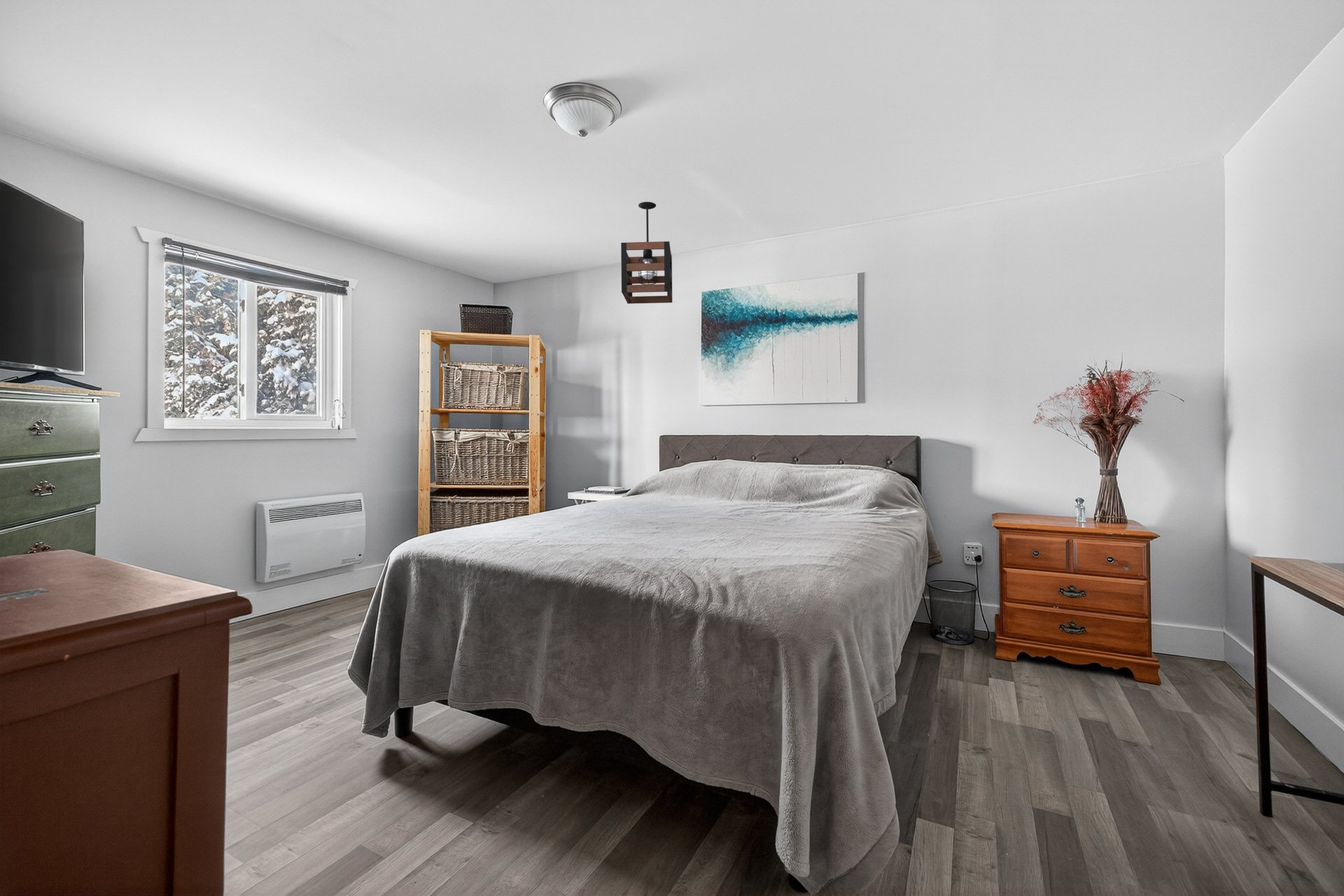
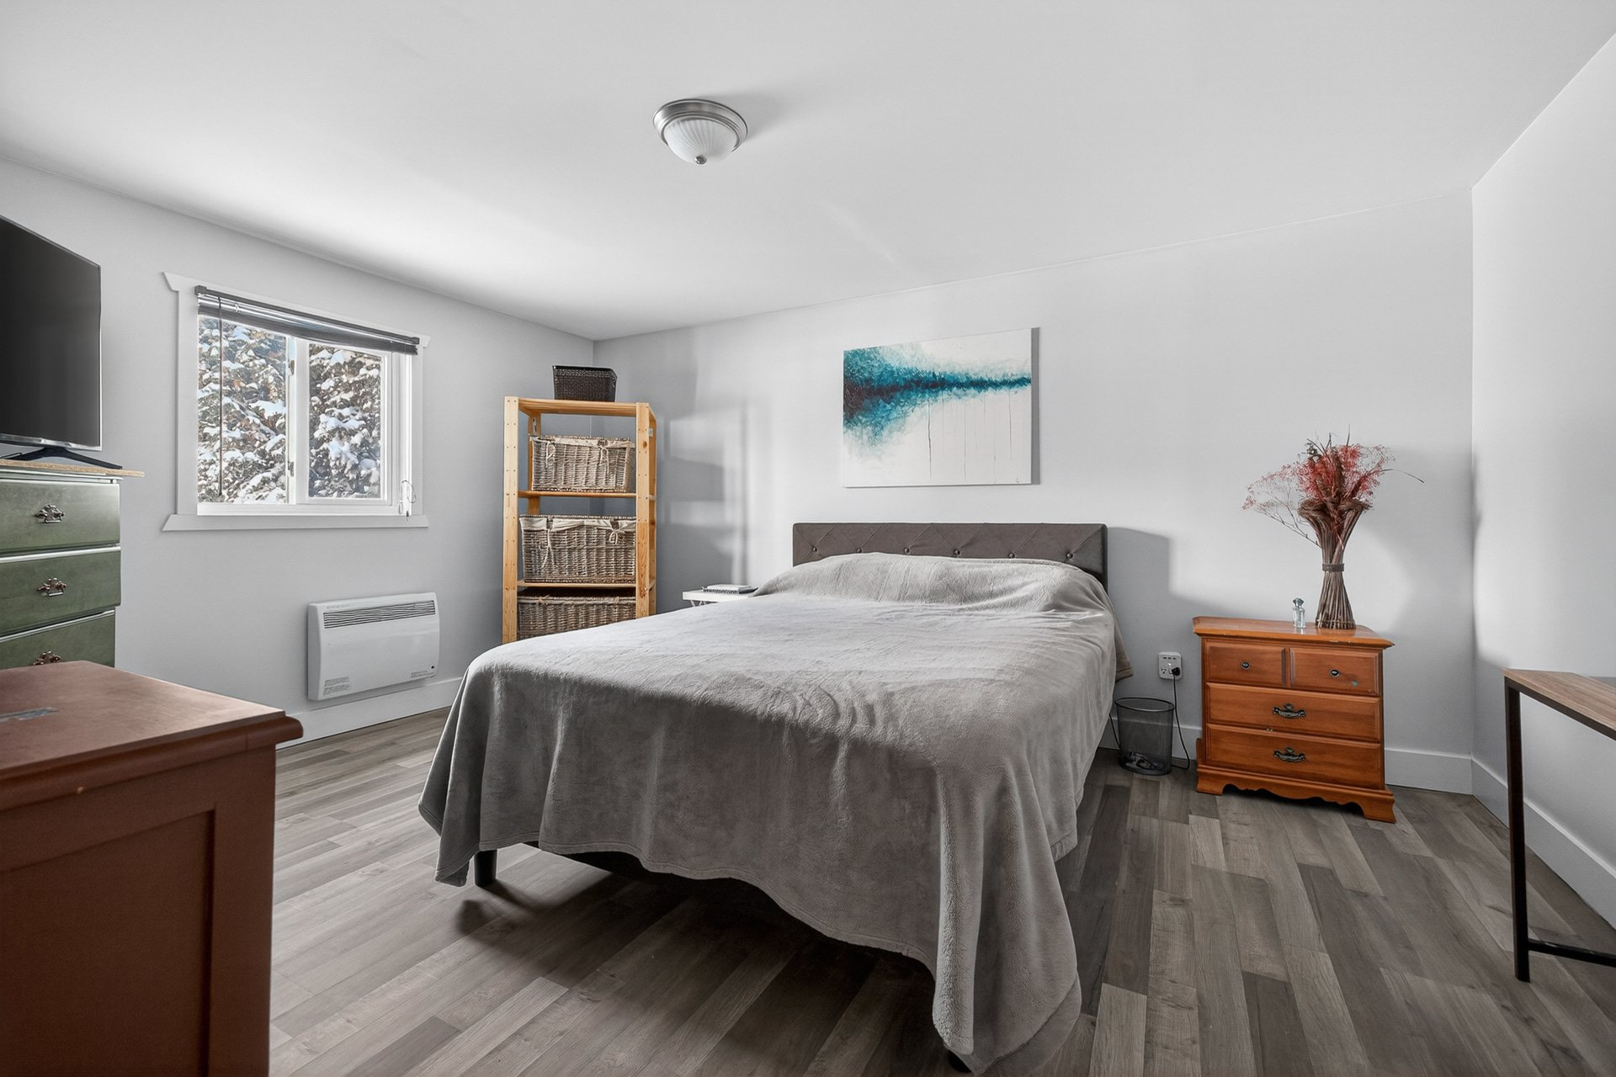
- pendant light (648, 251)
